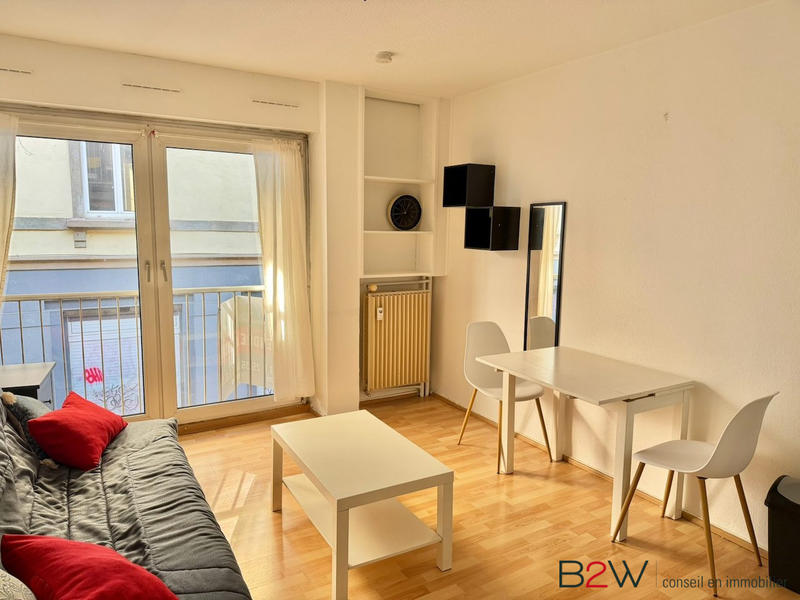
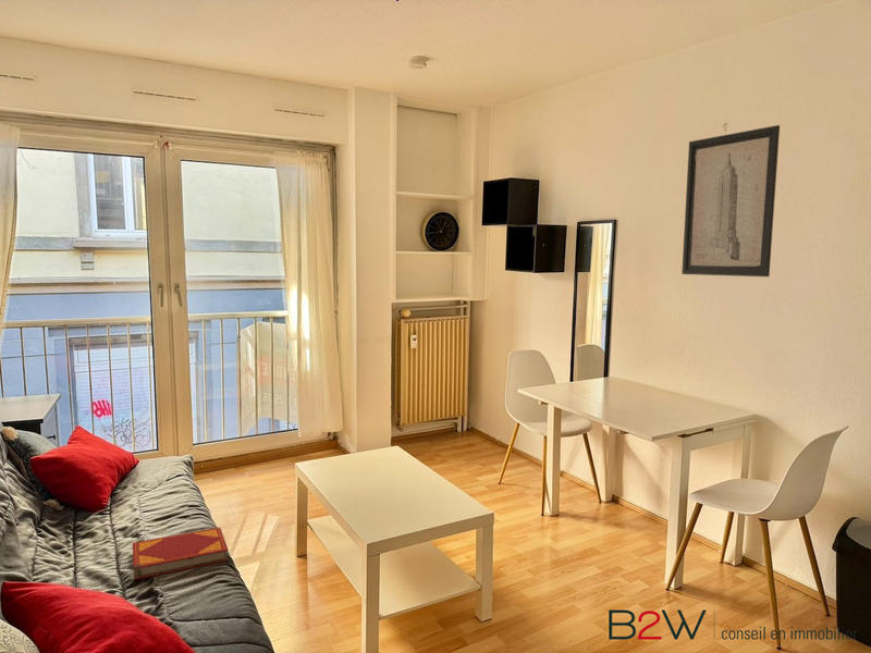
+ hardback book (180, 551)
+ wall art (726, 205)
